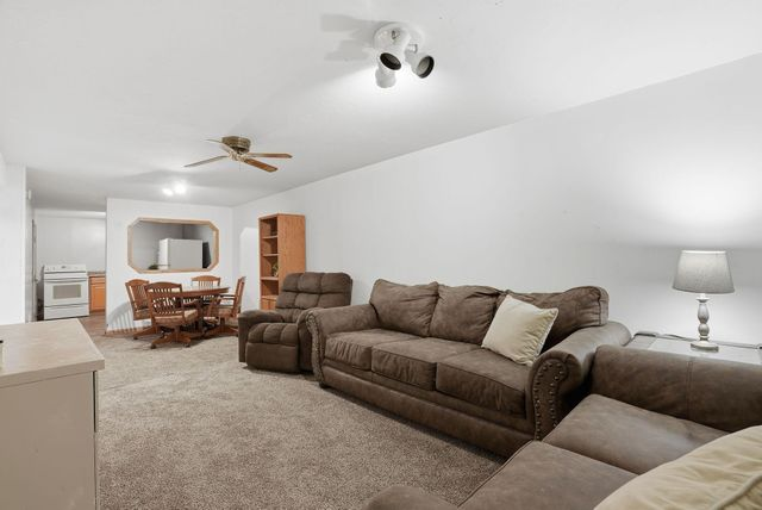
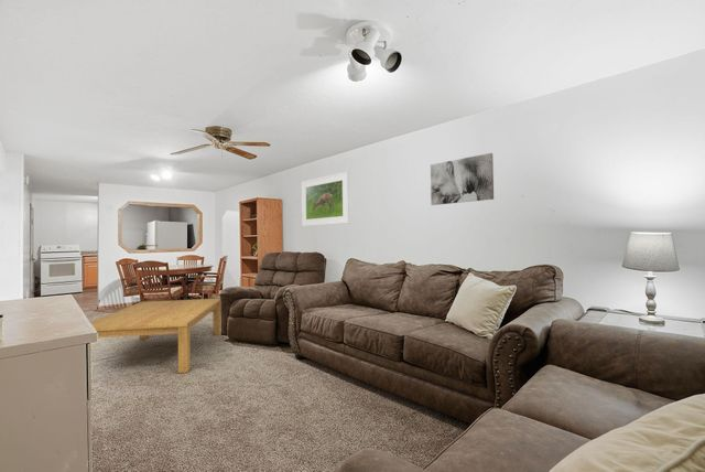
+ coffee table (161, 331)
+ wall art (459, 181)
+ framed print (323, 201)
